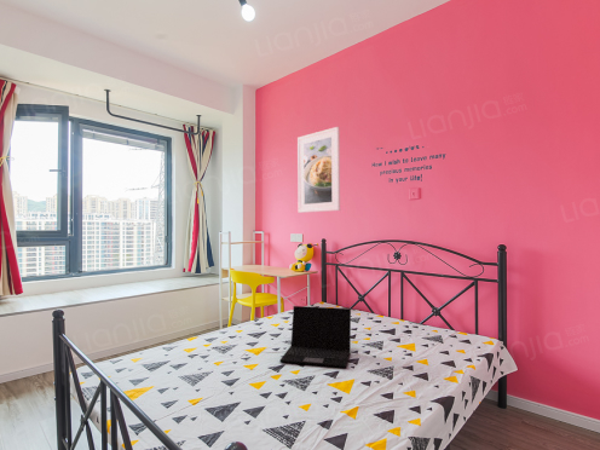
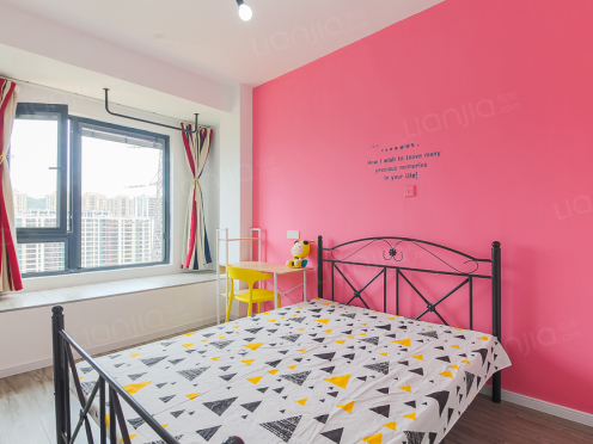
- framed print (317, 172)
- laptop (317, 334)
